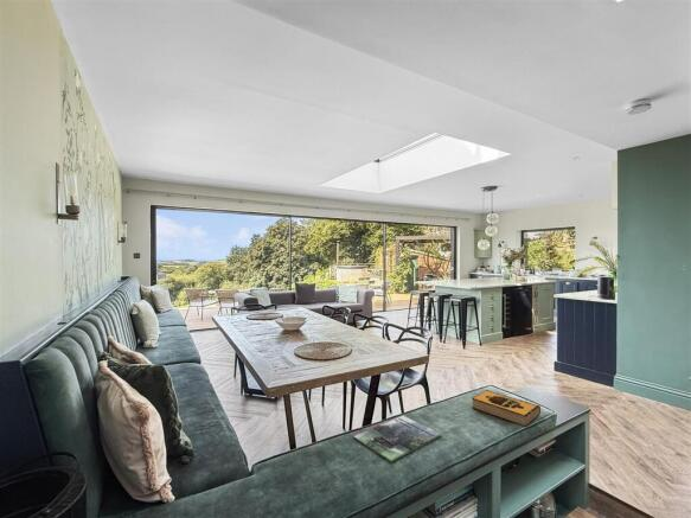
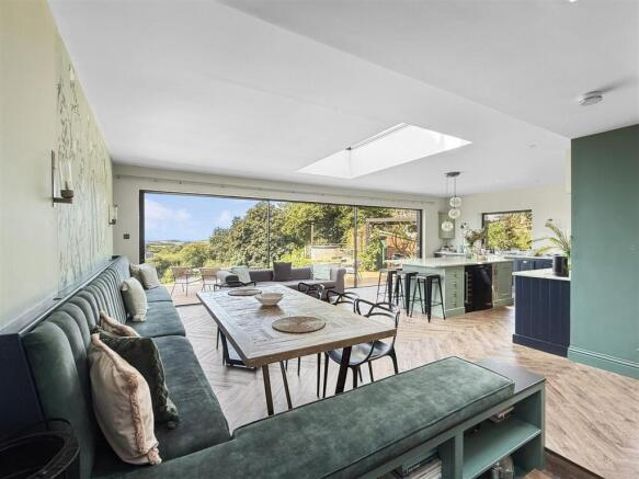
- magazine (397, 435)
- hardback book (505, 405)
